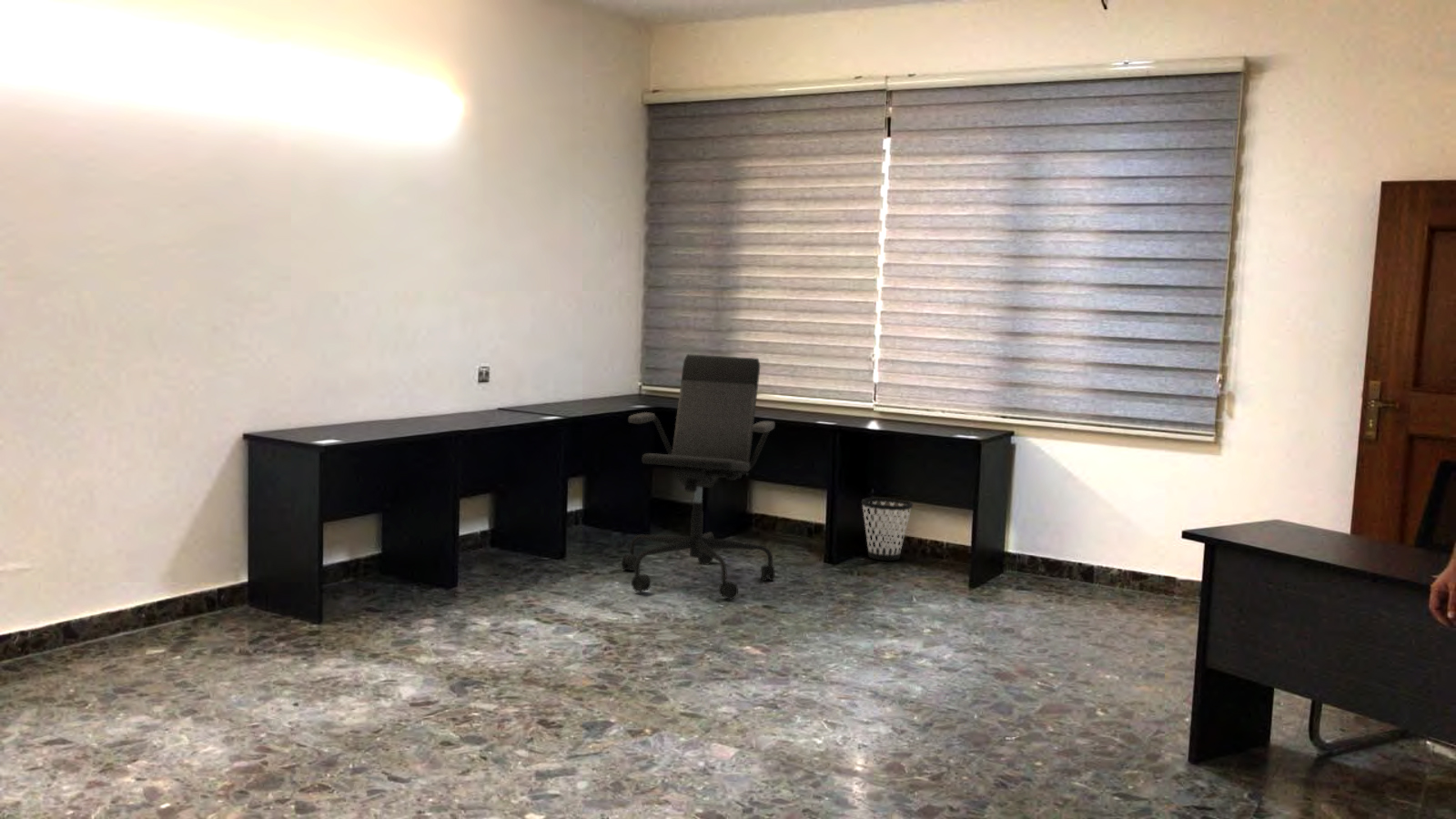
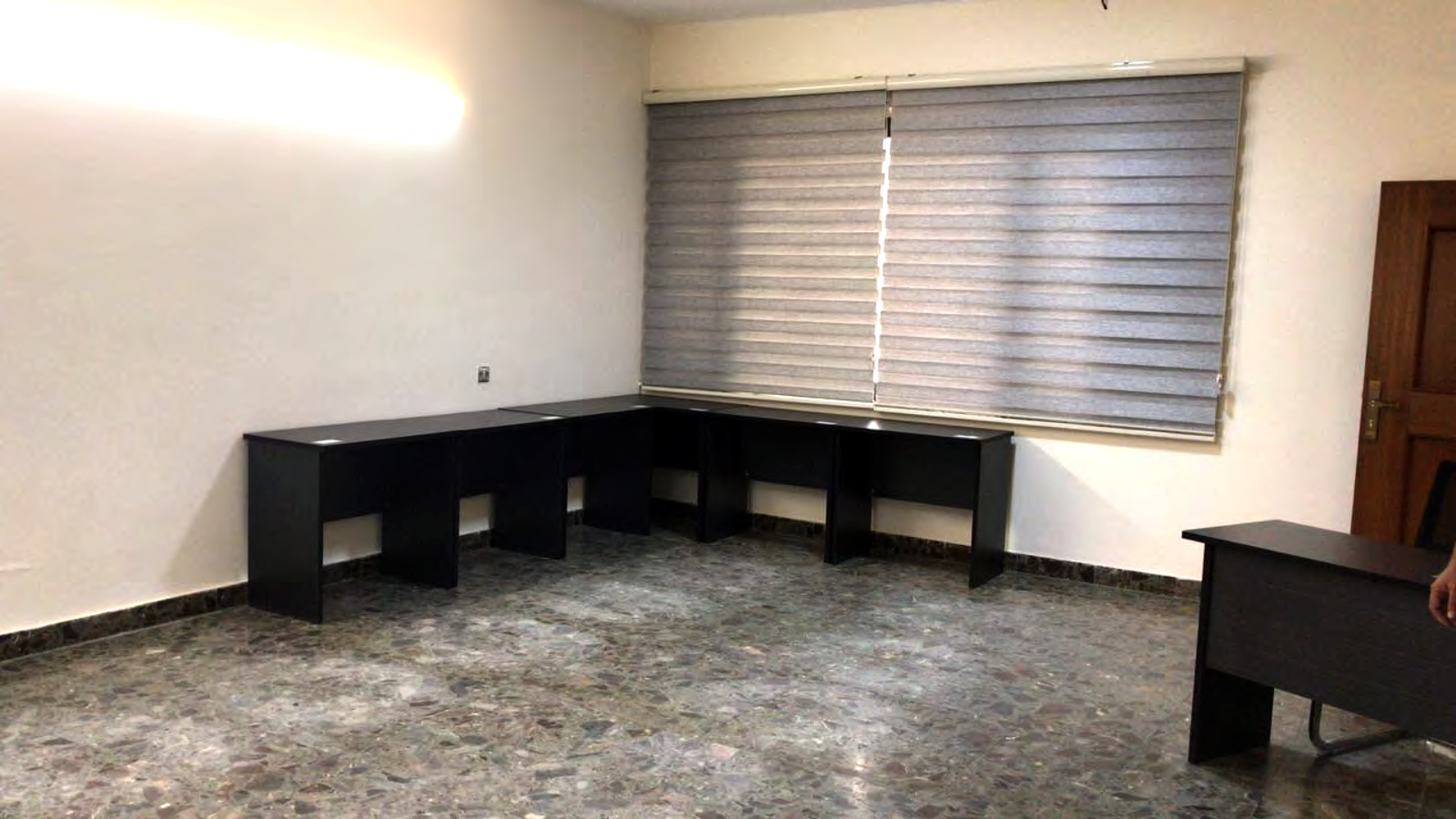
- office chair (699, 469)
- wastebasket (885, 530)
